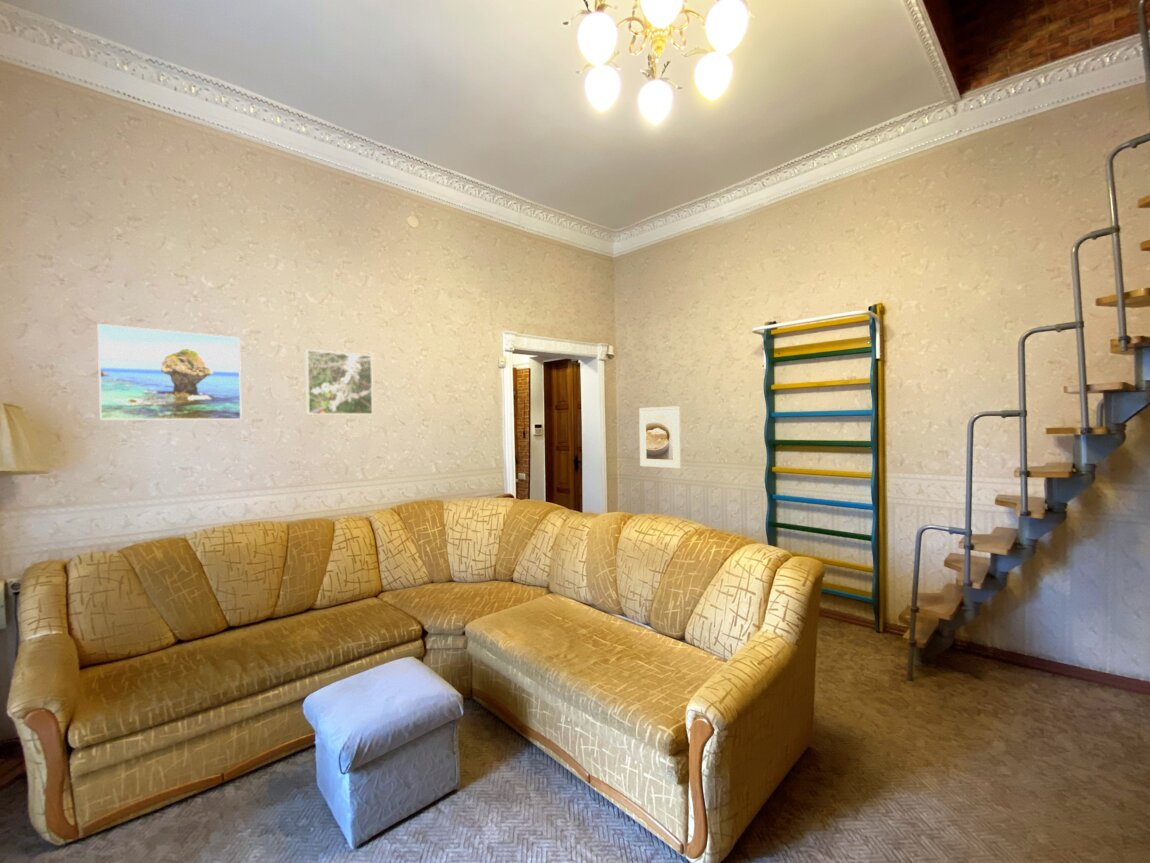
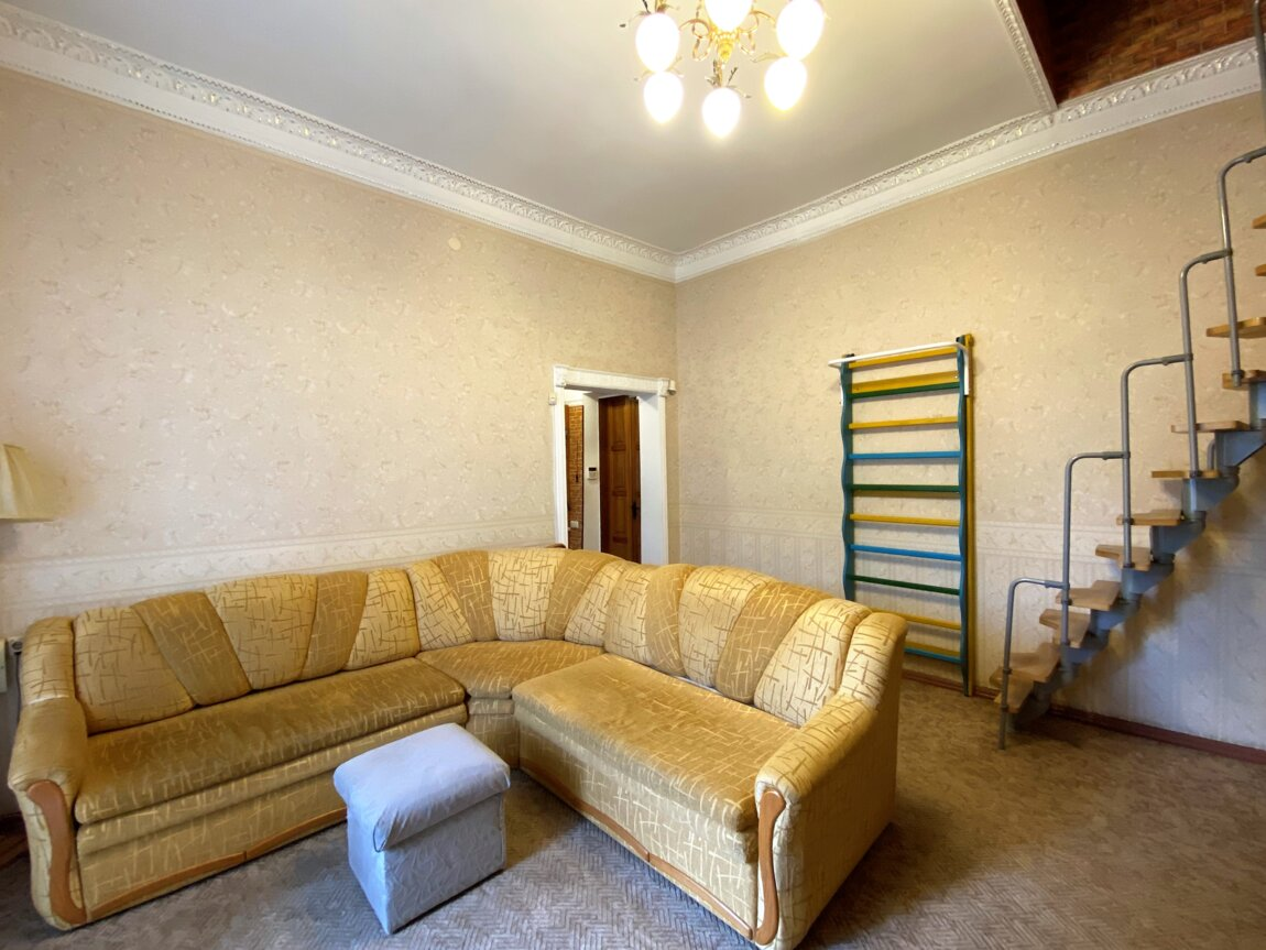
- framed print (340, 383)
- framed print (174, 375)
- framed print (659, 437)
